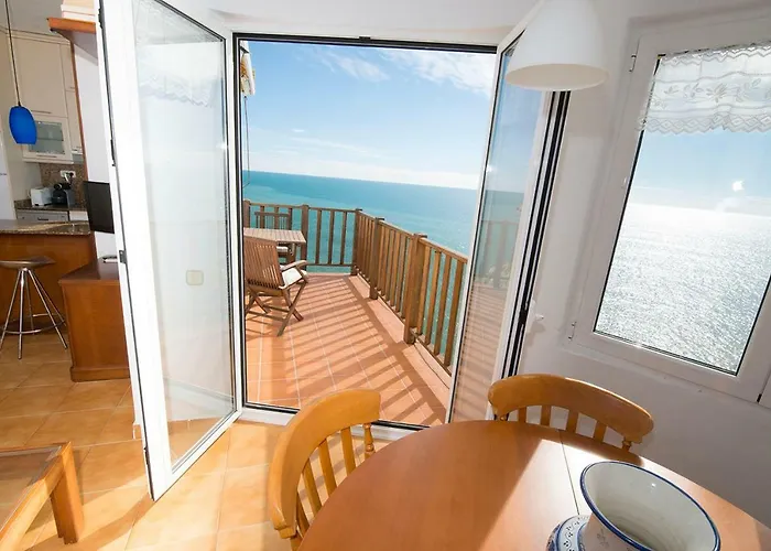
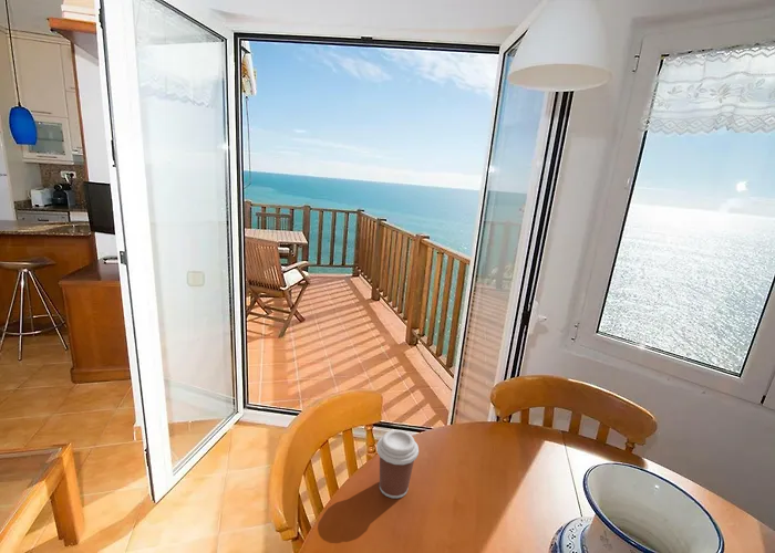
+ coffee cup (395, 463)
